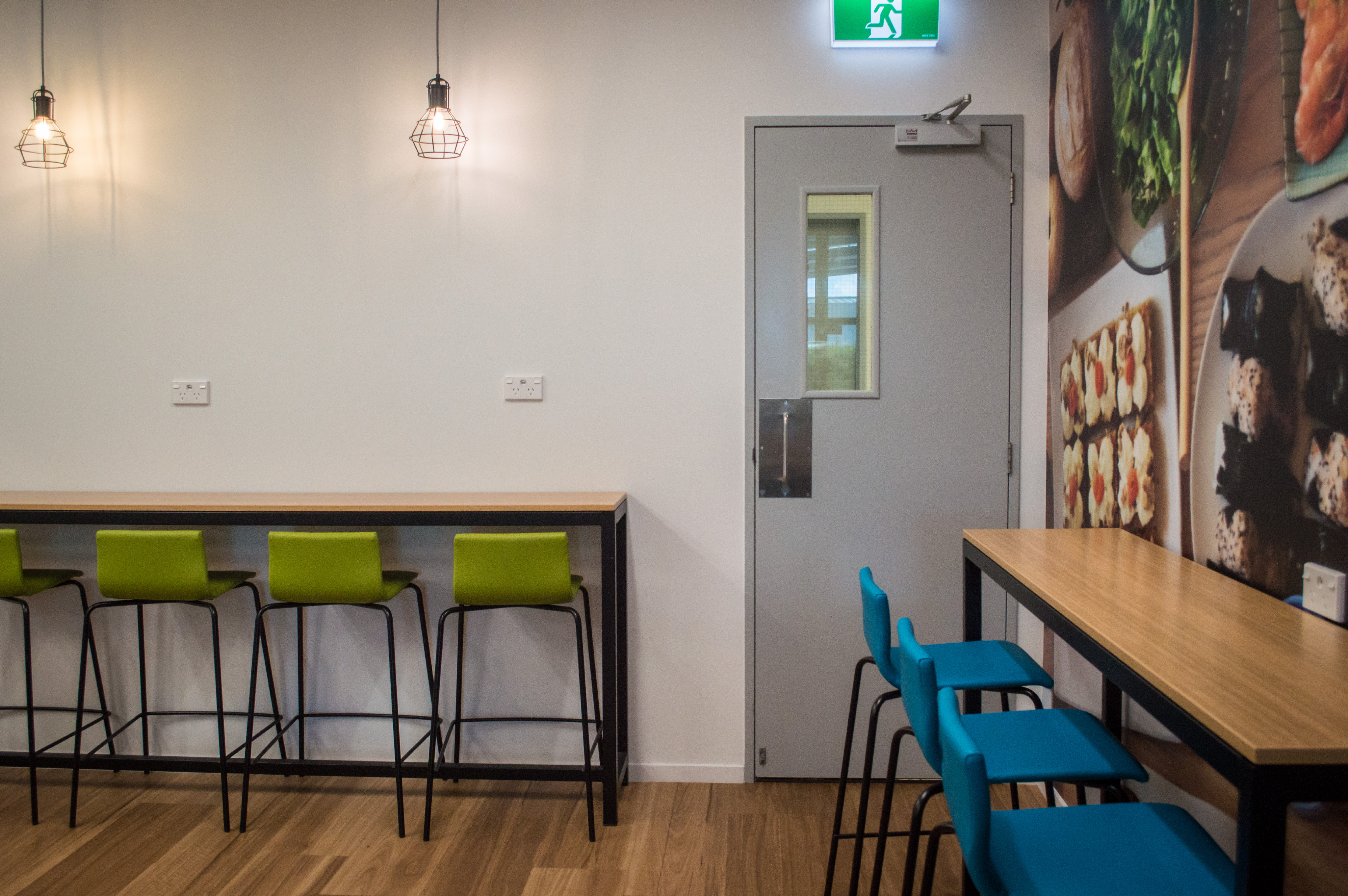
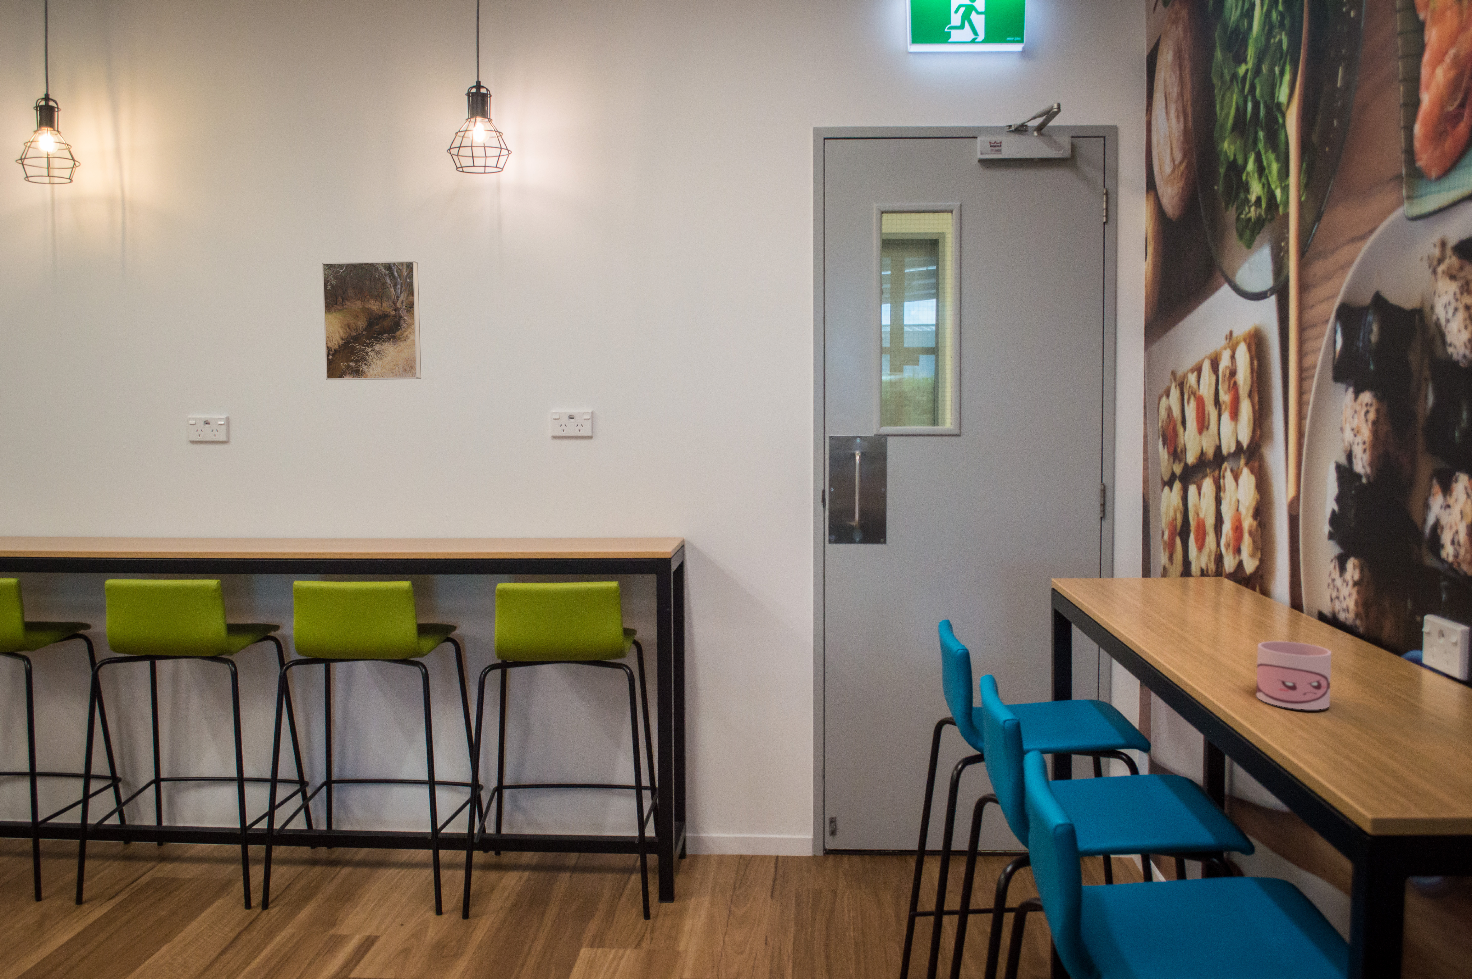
+ mug (1292, 672)
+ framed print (371, 321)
